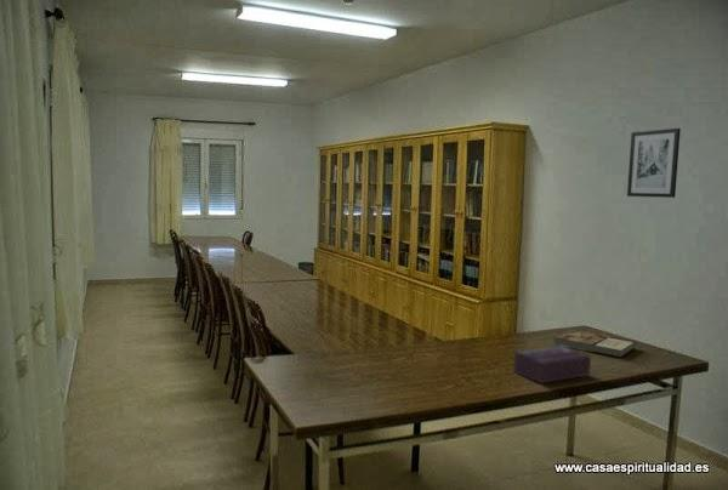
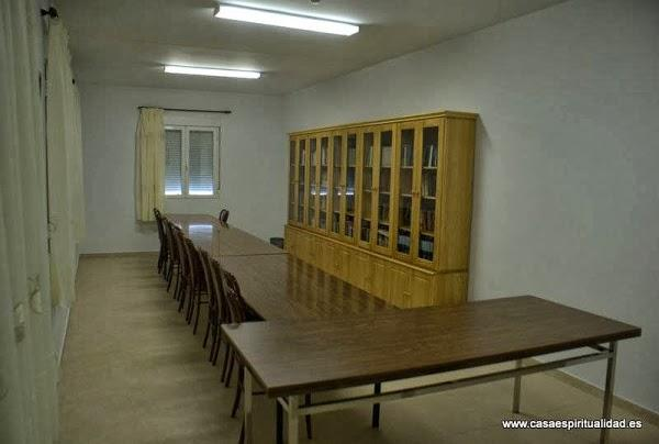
- wall art (652, 164)
- tissue box (552, 363)
- book (593, 342)
